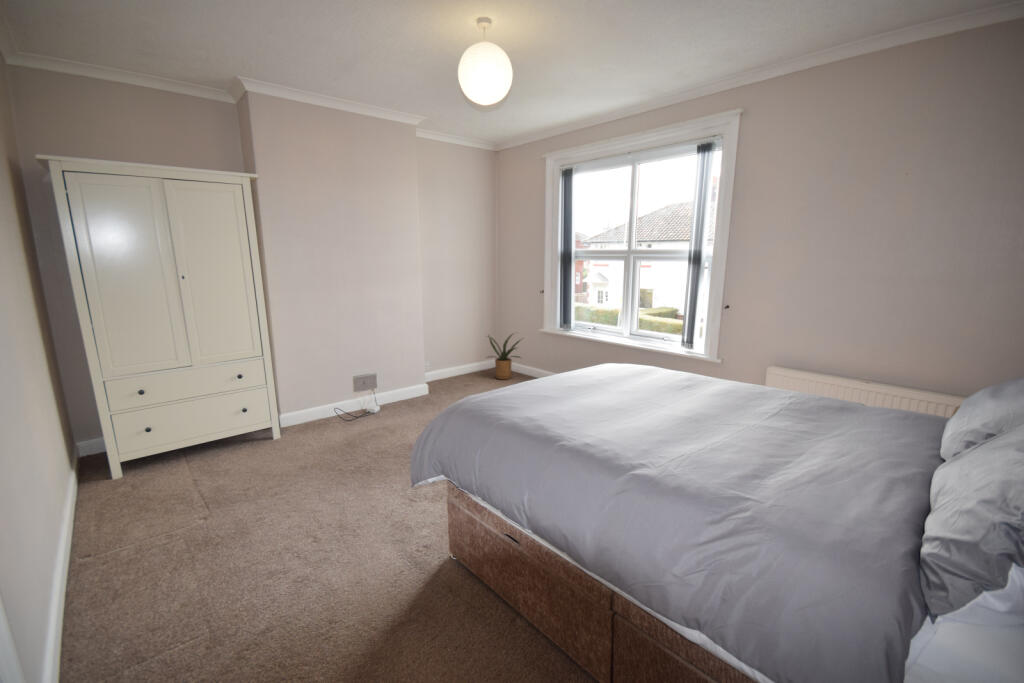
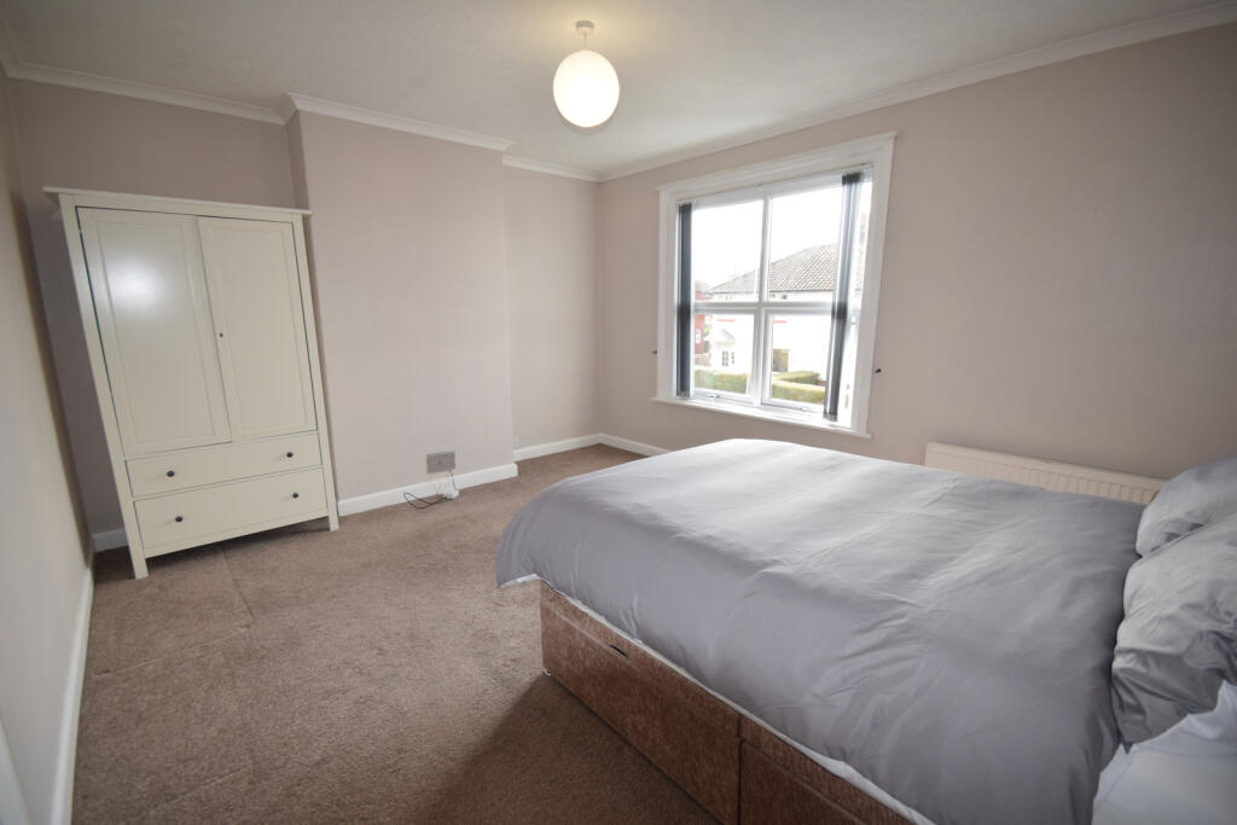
- house plant (504, 353)
